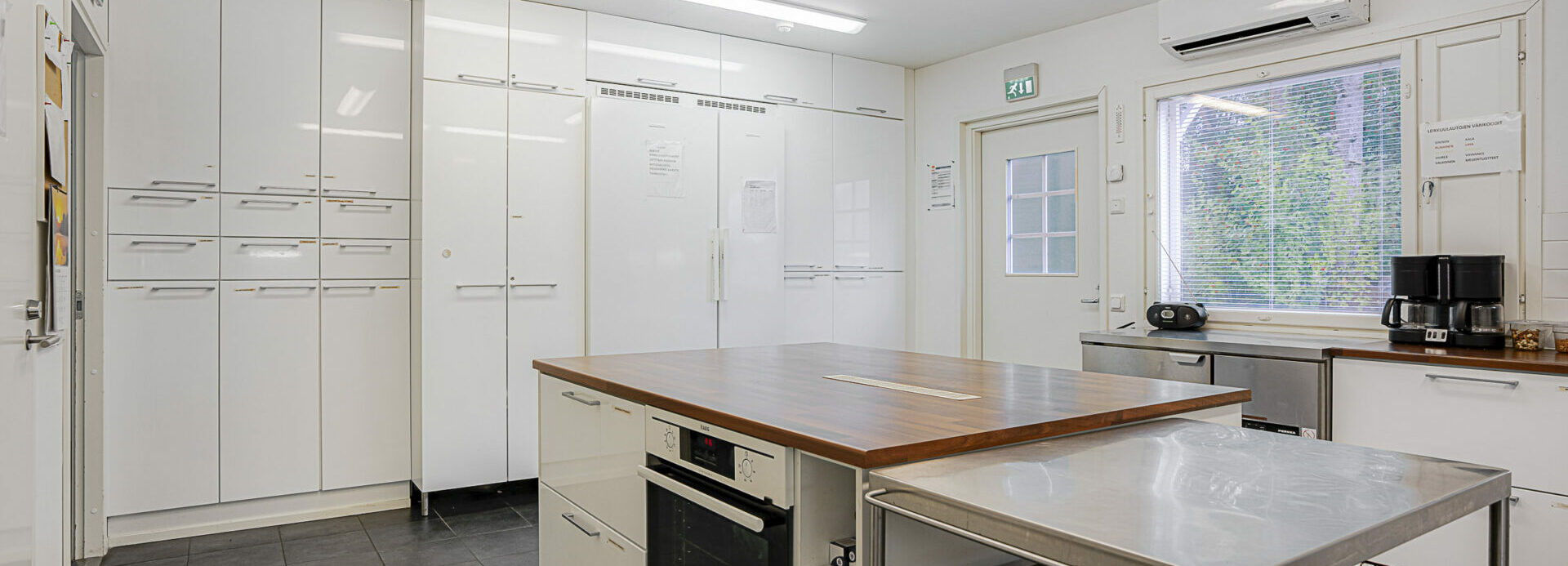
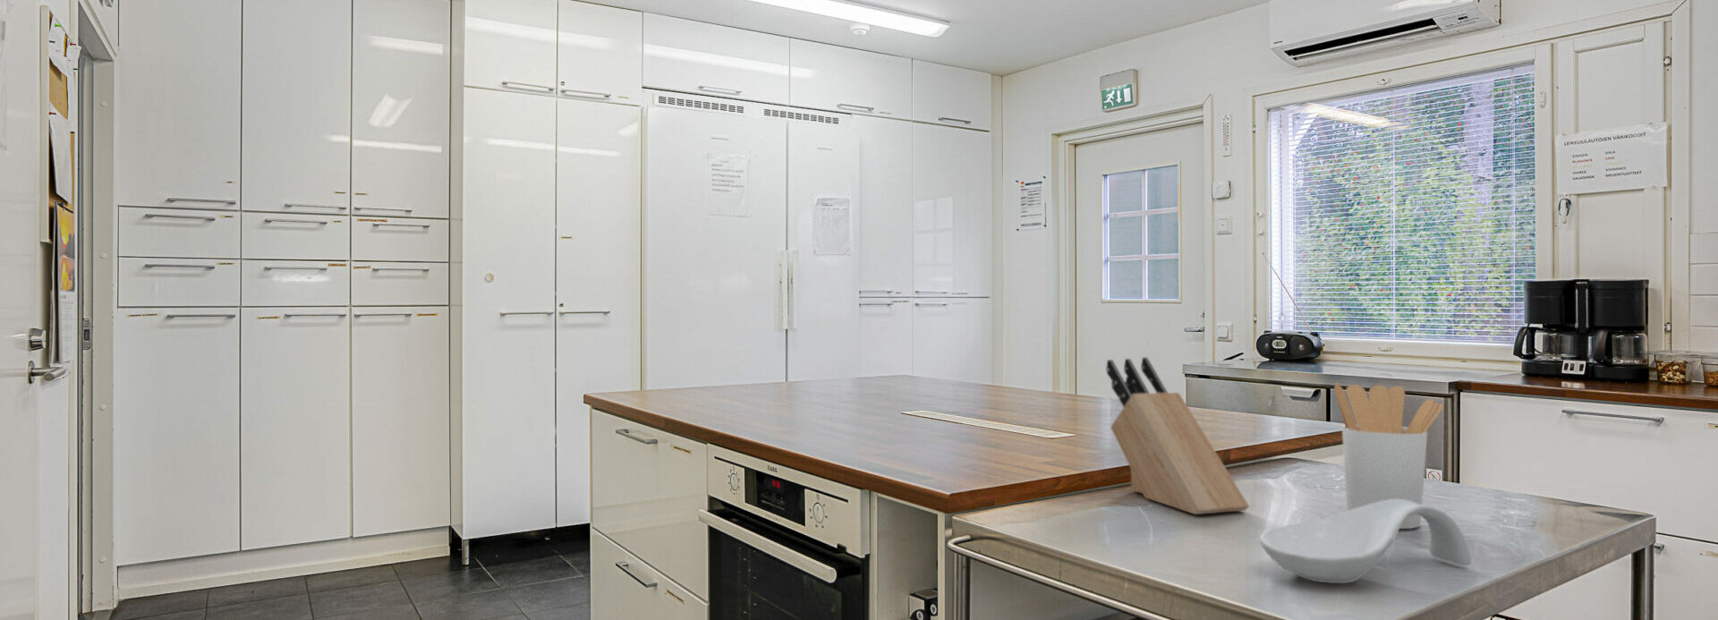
+ utensil holder (1379, 449)
+ spoon rest (1365, 538)
+ knife block (1167, 427)
